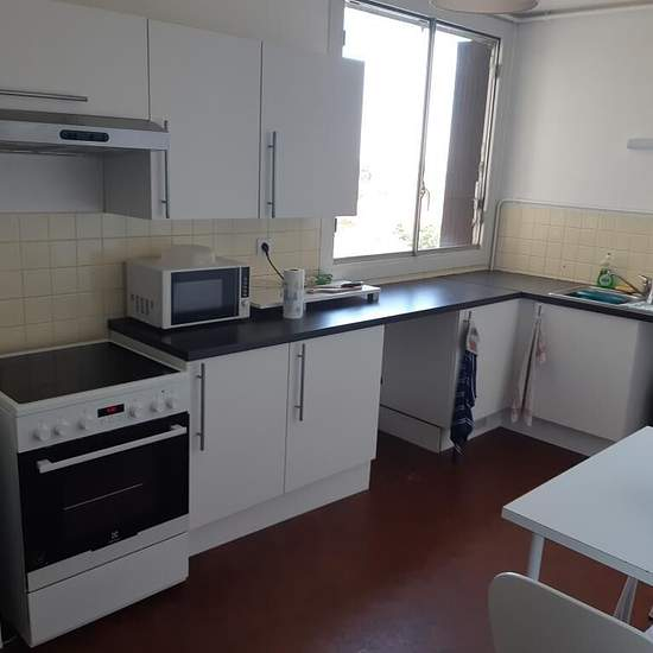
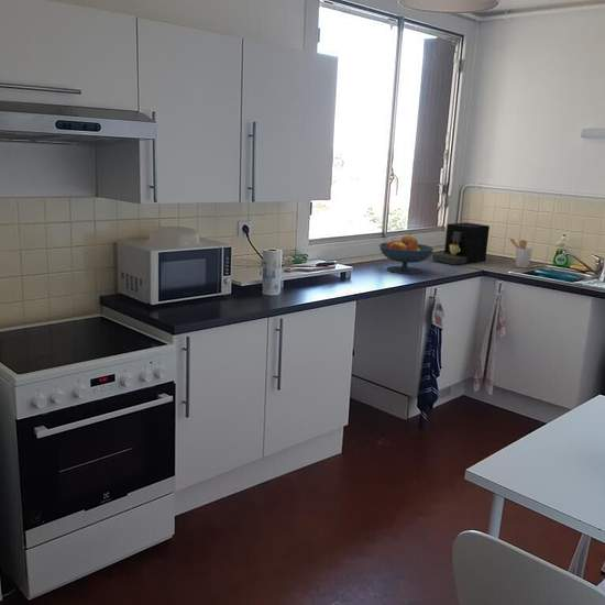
+ fruit bowl (405, 254)
+ coffee maker (461, 243)
+ utensil holder (519, 252)
